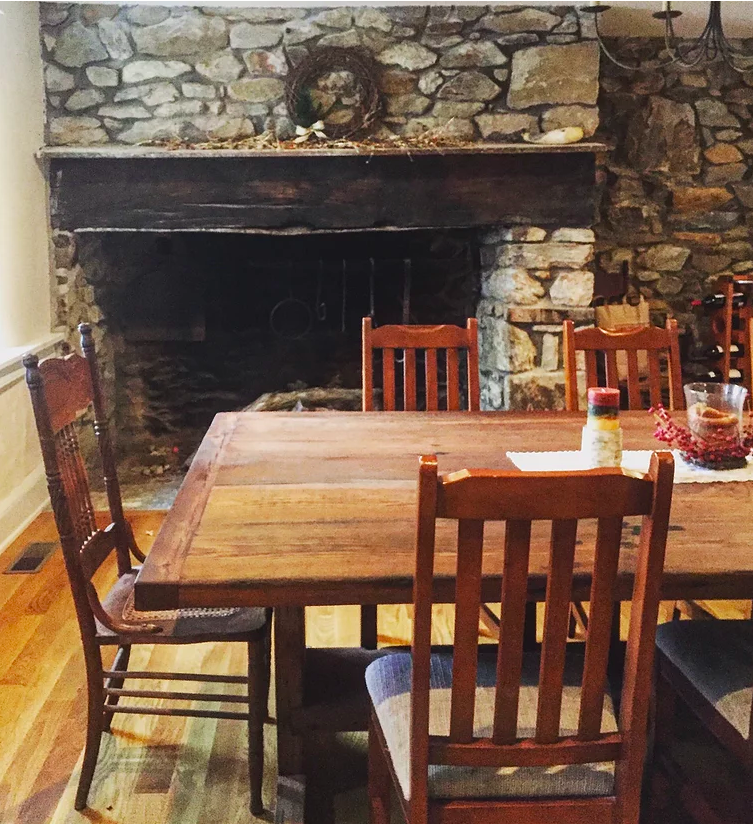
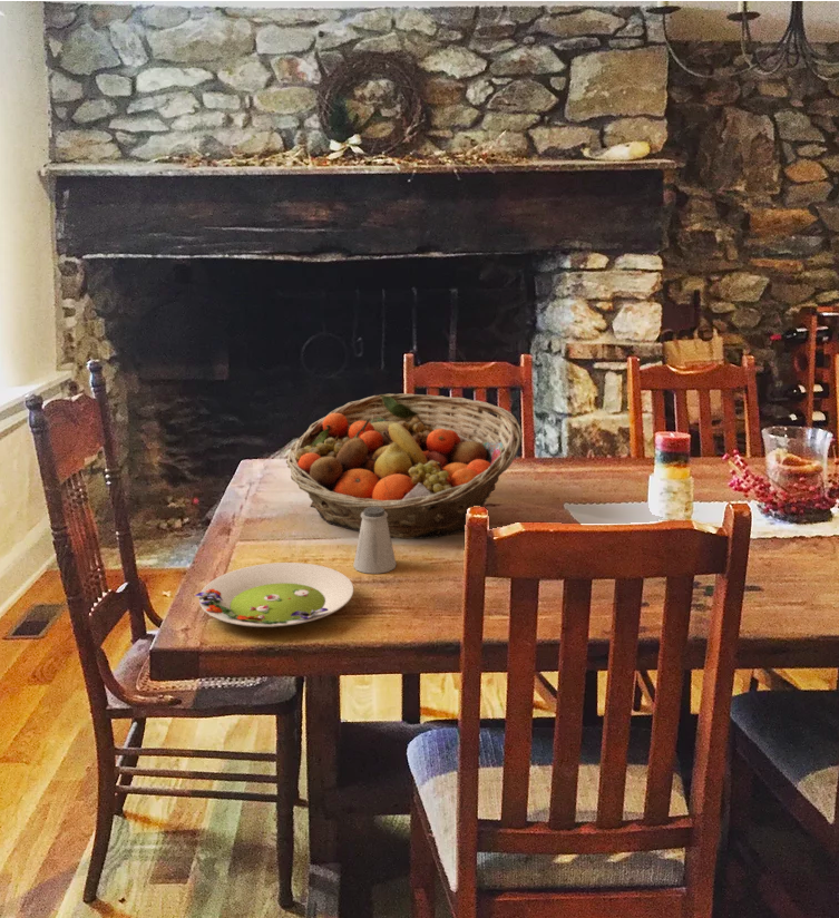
+ saltshaker (374, 537)
+ salad plate (276, 595)
+ fruit basket (402, 461)
